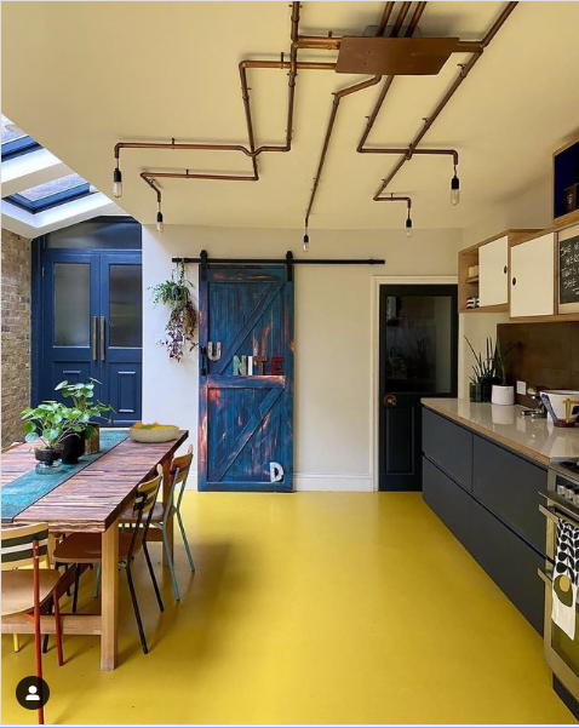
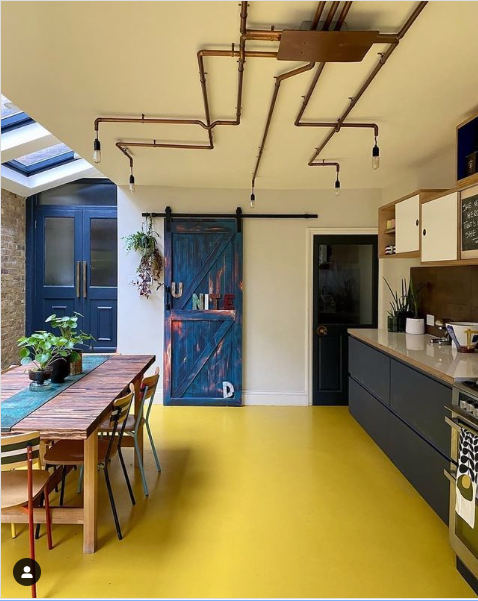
- fruit bowl (154, 430)
